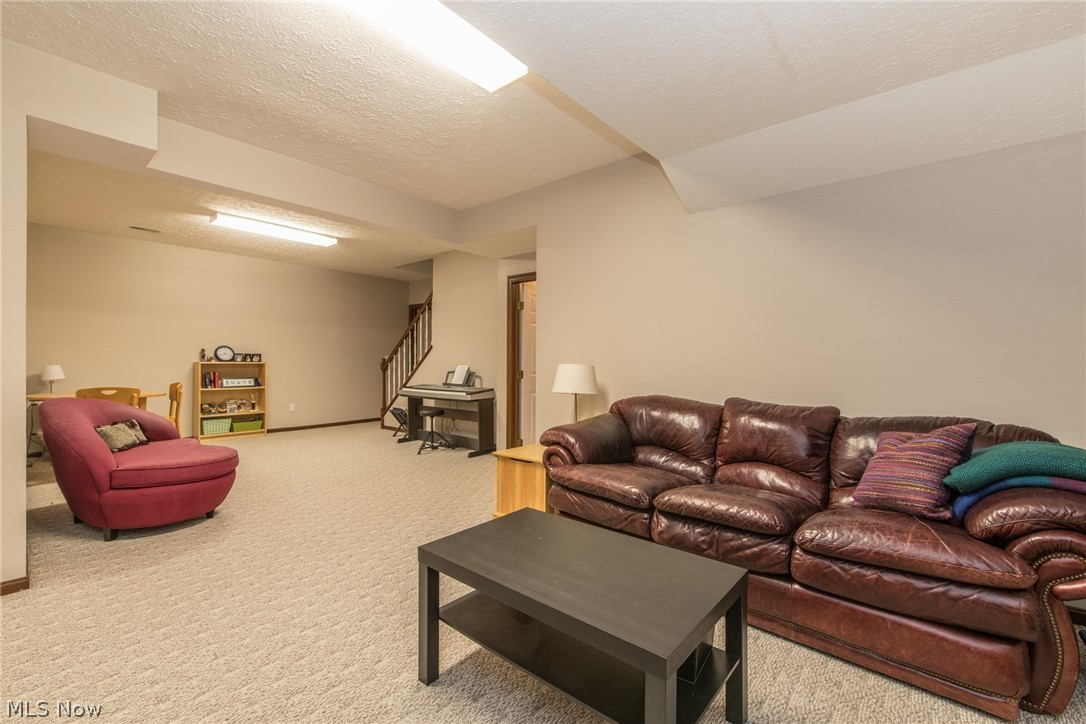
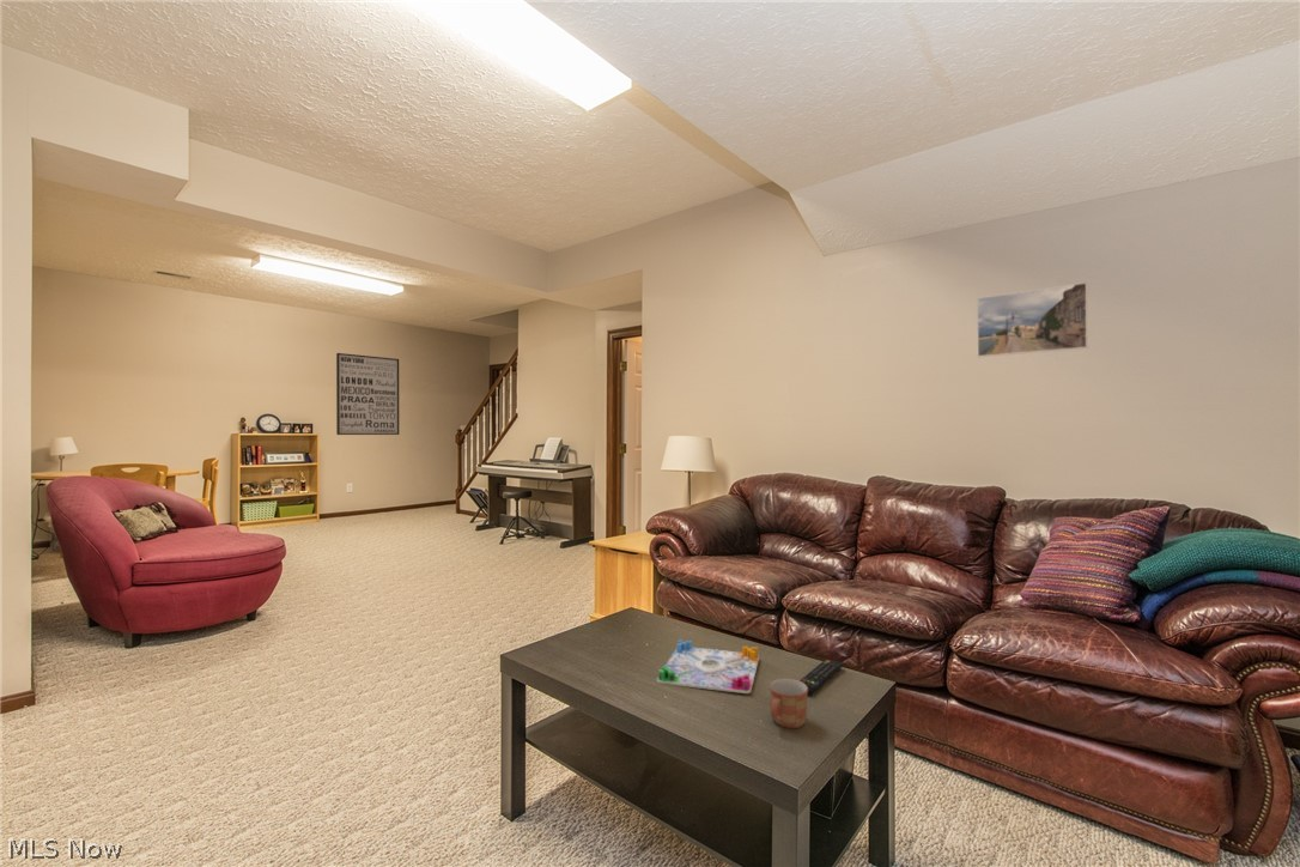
+ mug (785, 705)
+ wall art (369, 395)
+ remote control (819, 677)
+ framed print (1029, 321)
+ board game (710, 663)
